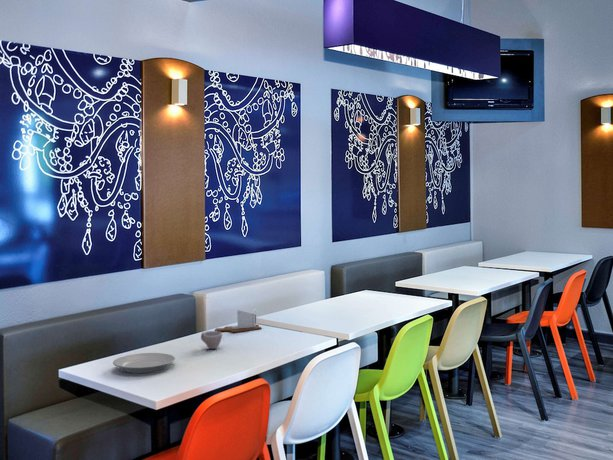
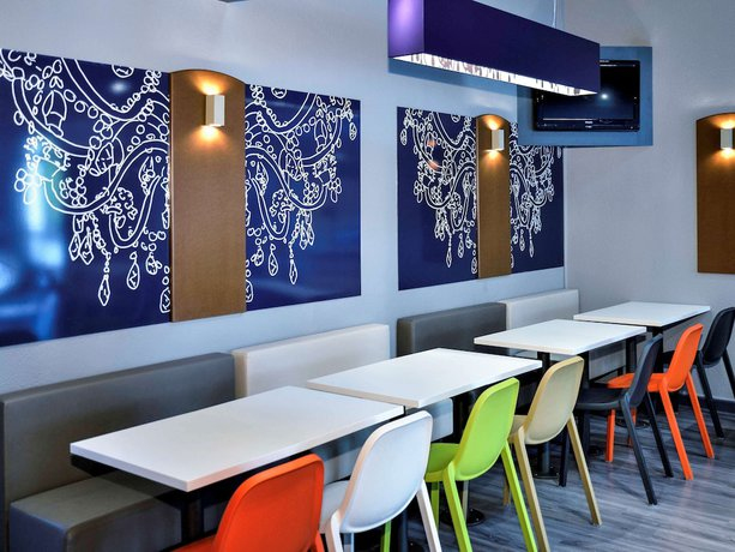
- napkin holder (239, 318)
- plate (144, 363)
- cup (210, 340)
